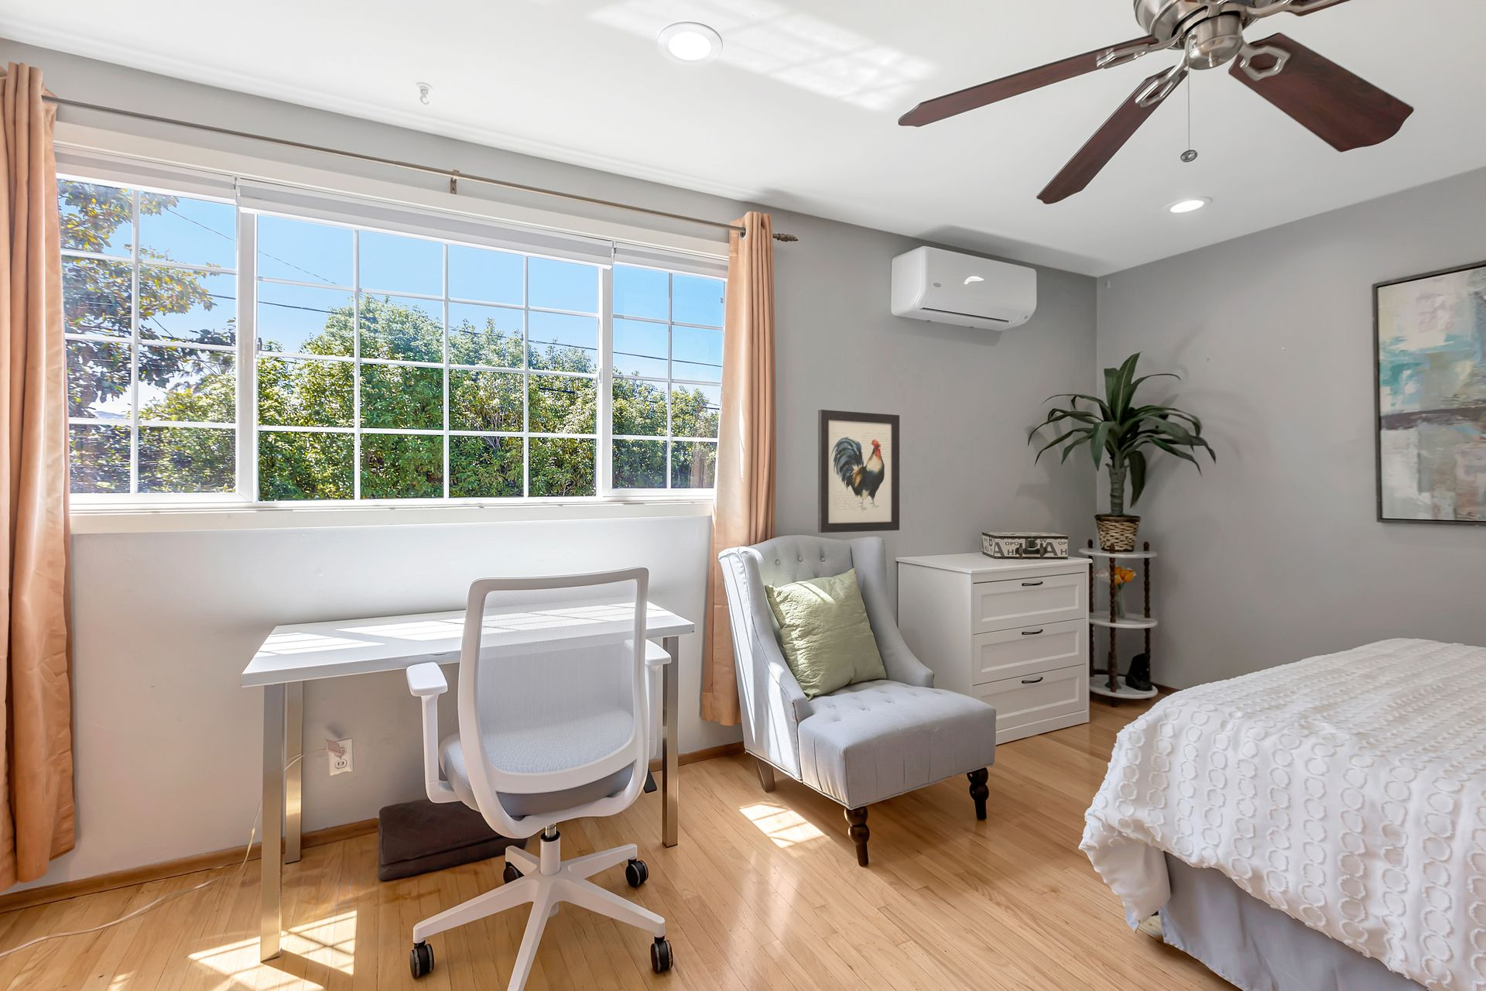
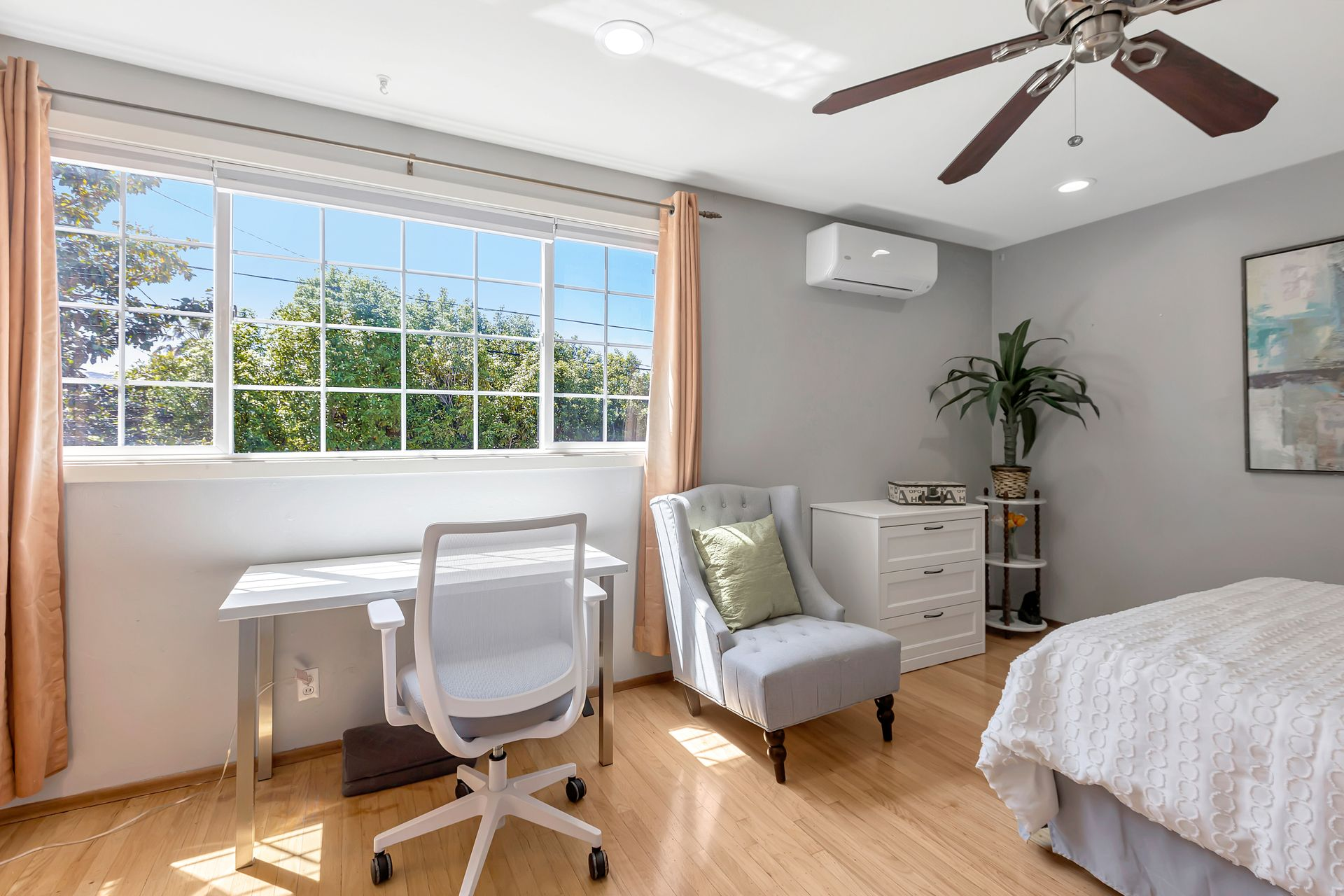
- wall art (860, 471)
